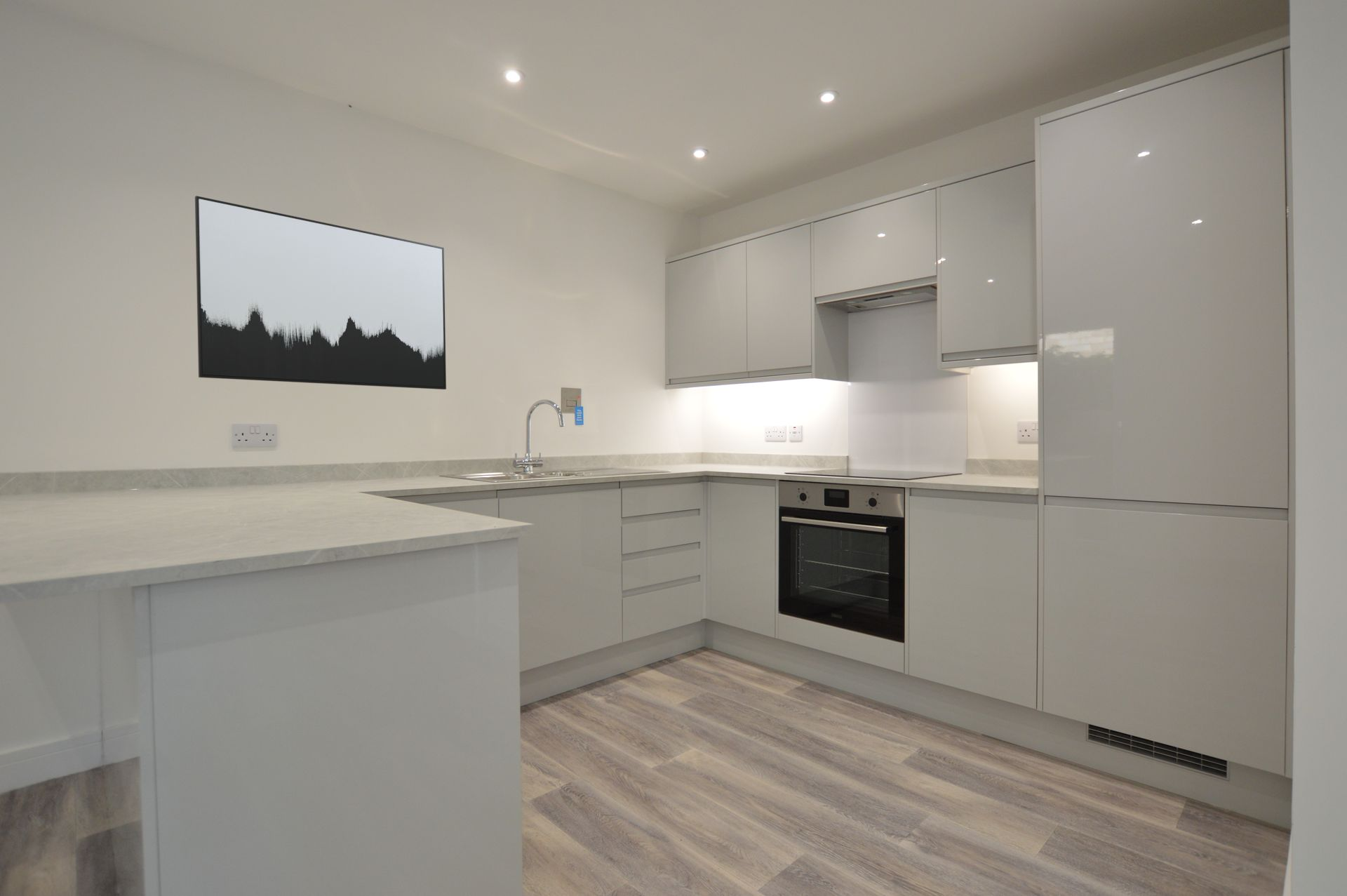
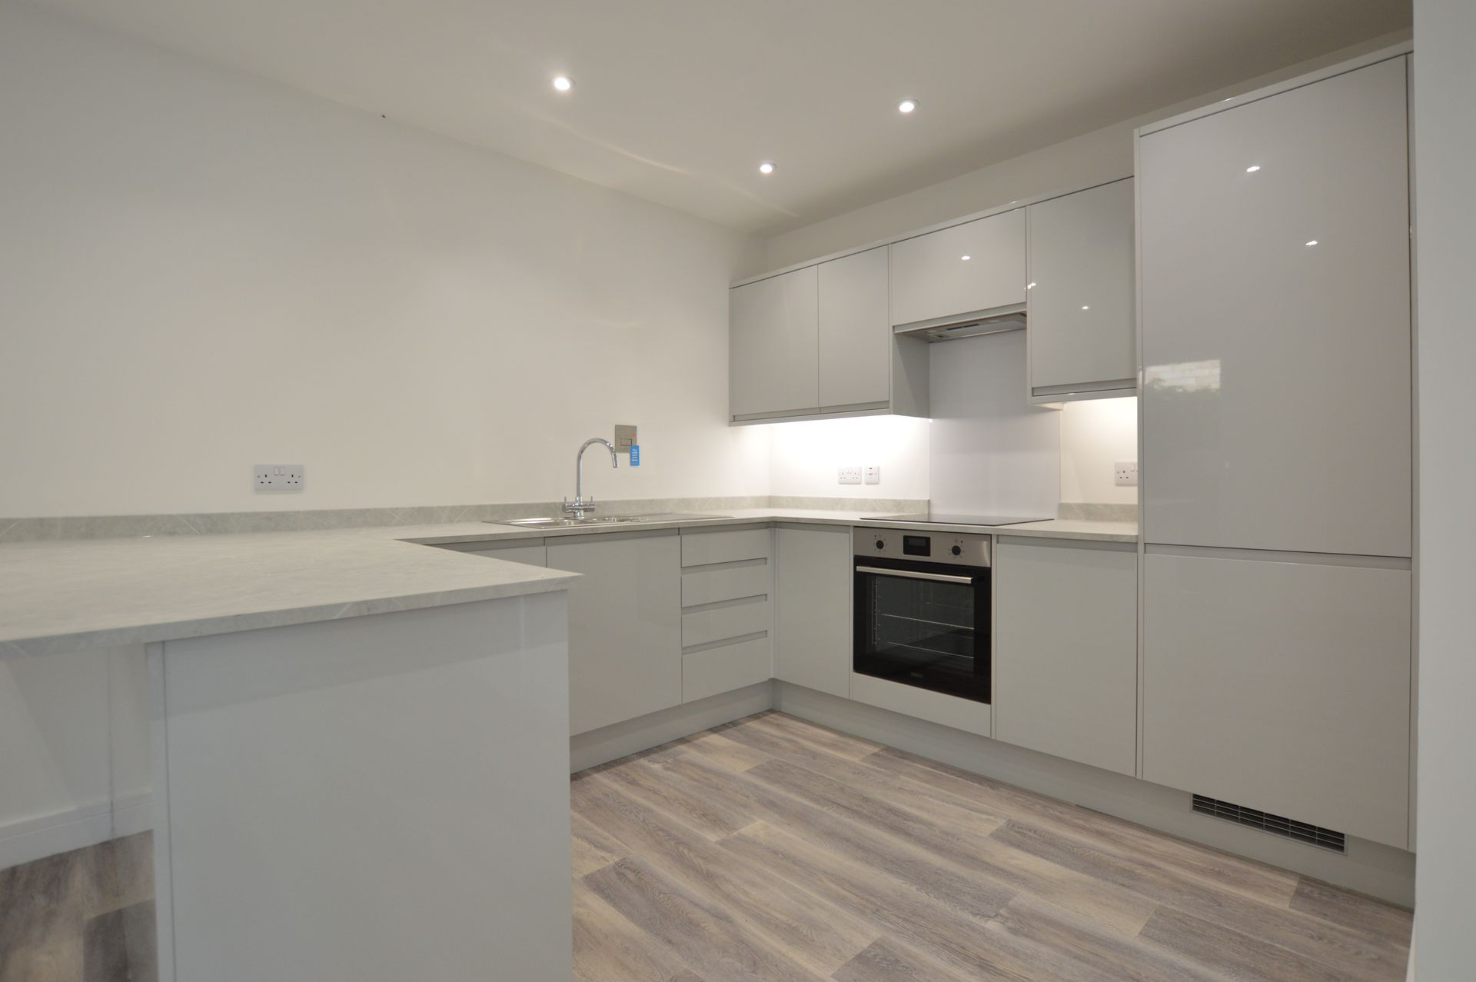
- wall art (335, 305)
